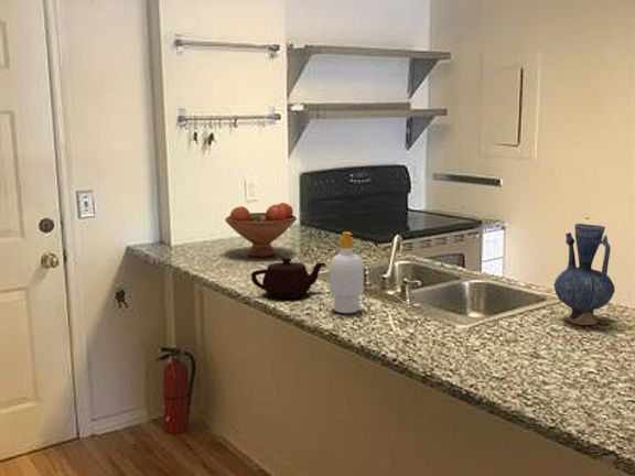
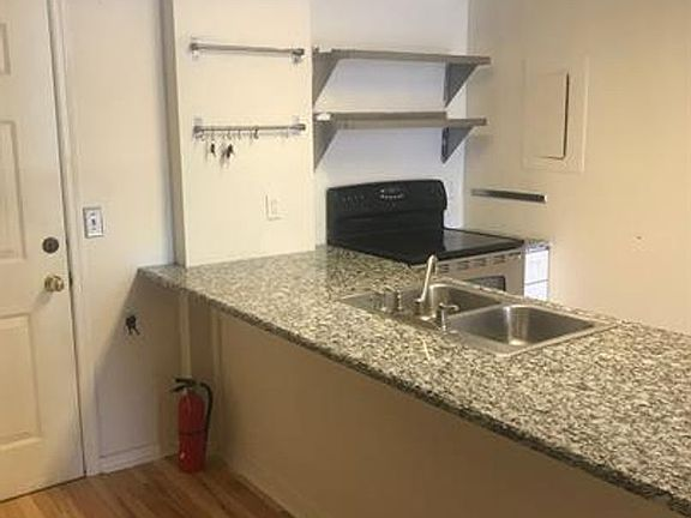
- vase (583, 273)
- soap bottle (346, 271)
- teapot (289, 275)
- fruit bowl (260, 228)
